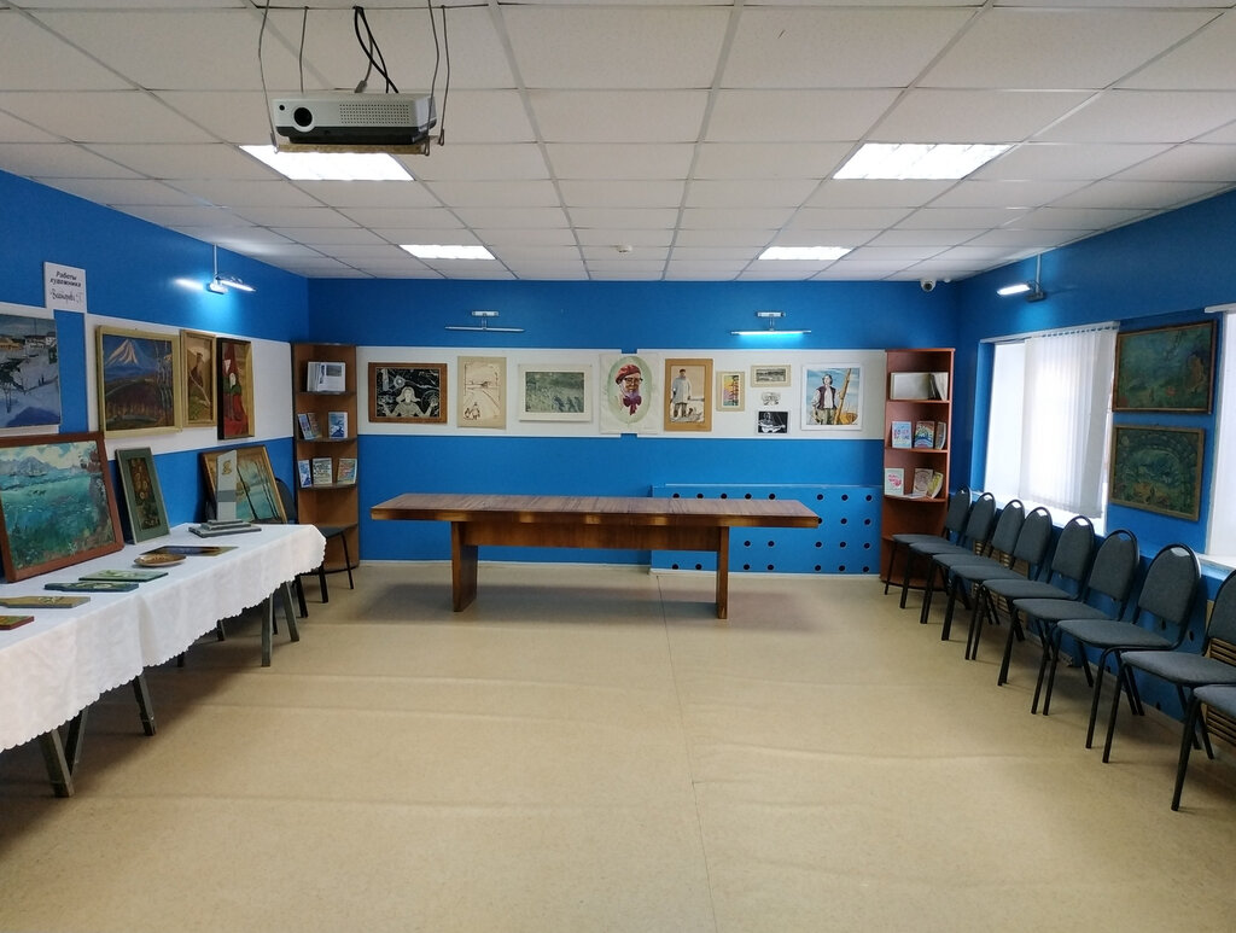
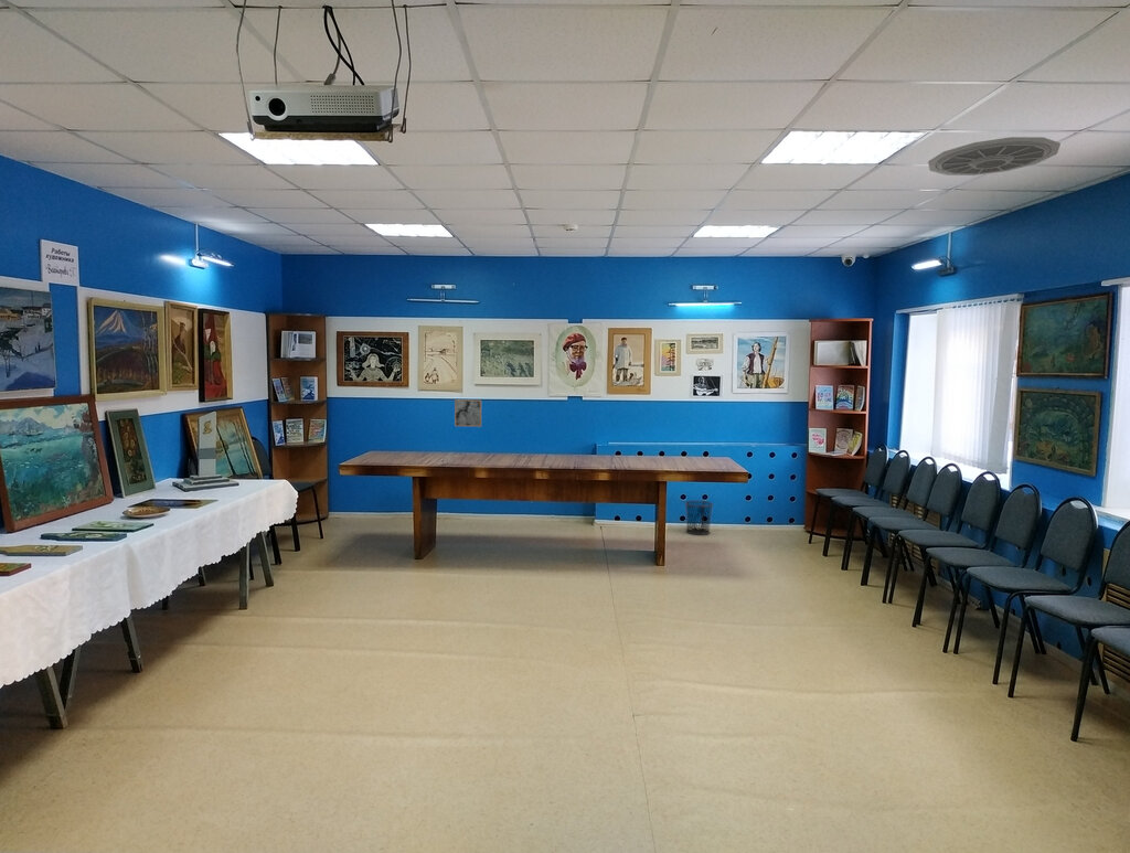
+ ceiling vent (990, 160)
+ waste bin (699, 518)
+ wall art (468, 413)
